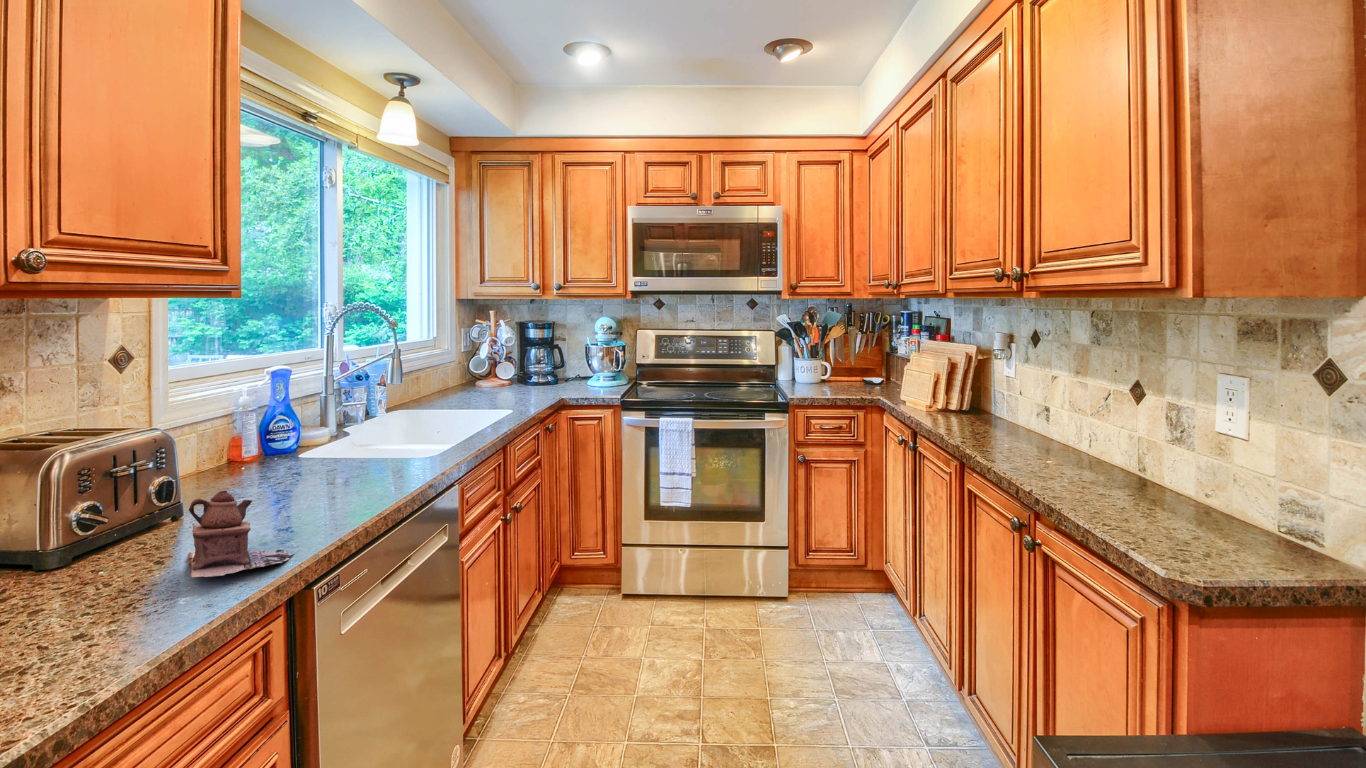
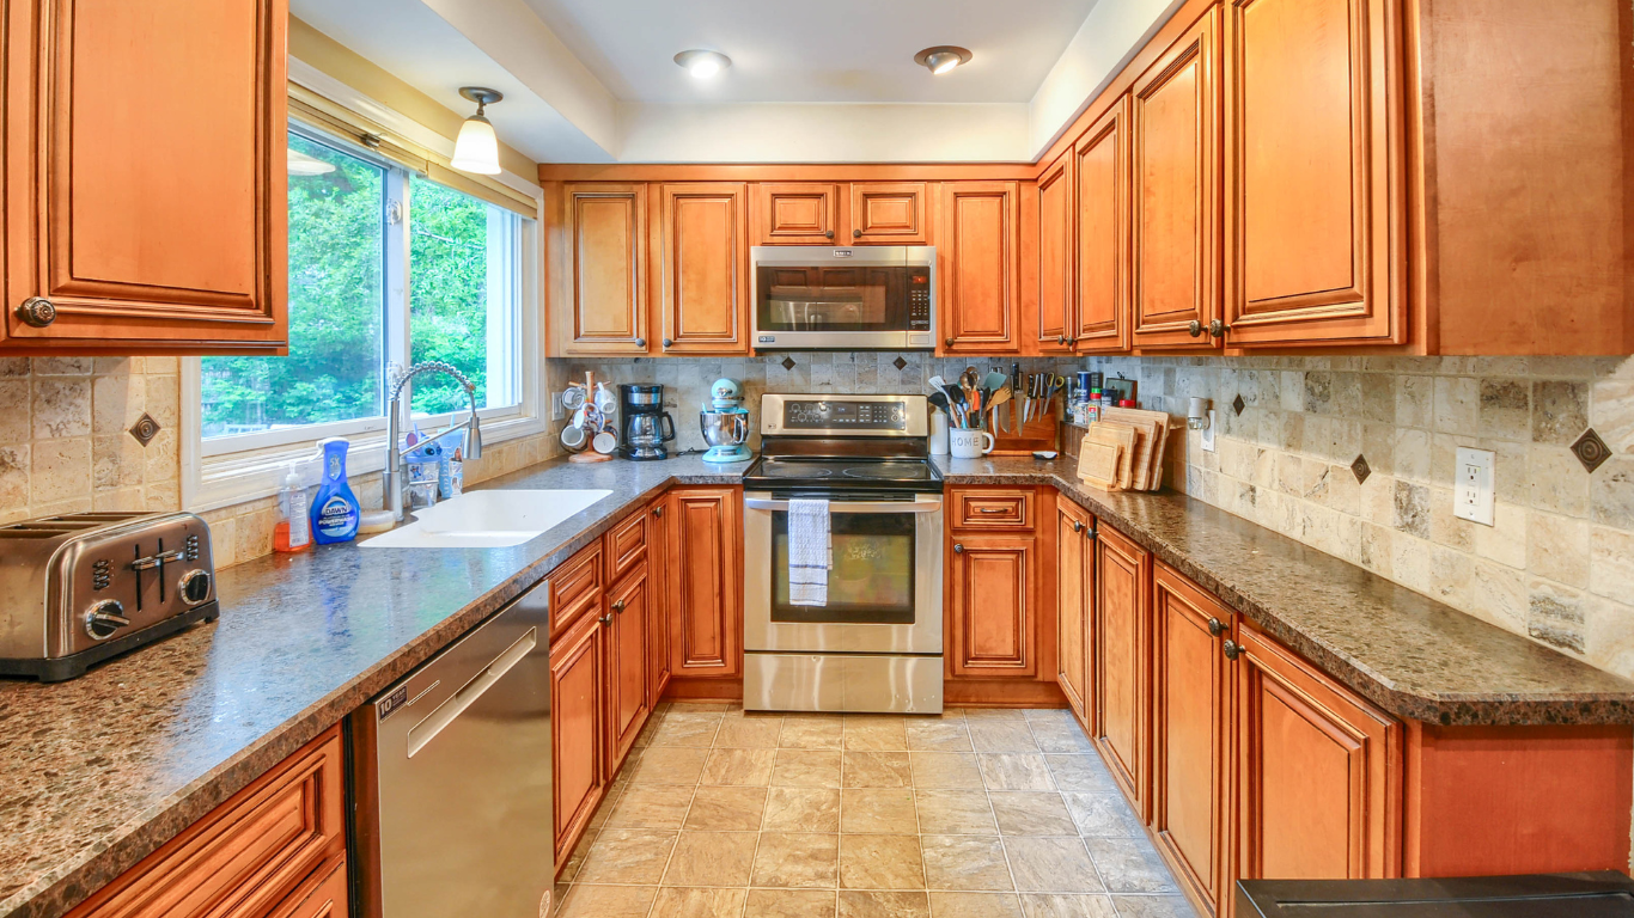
- teapot (228, 527)
